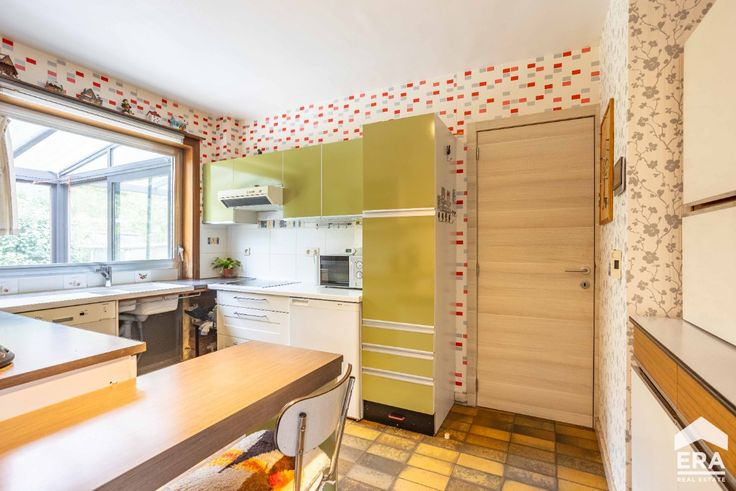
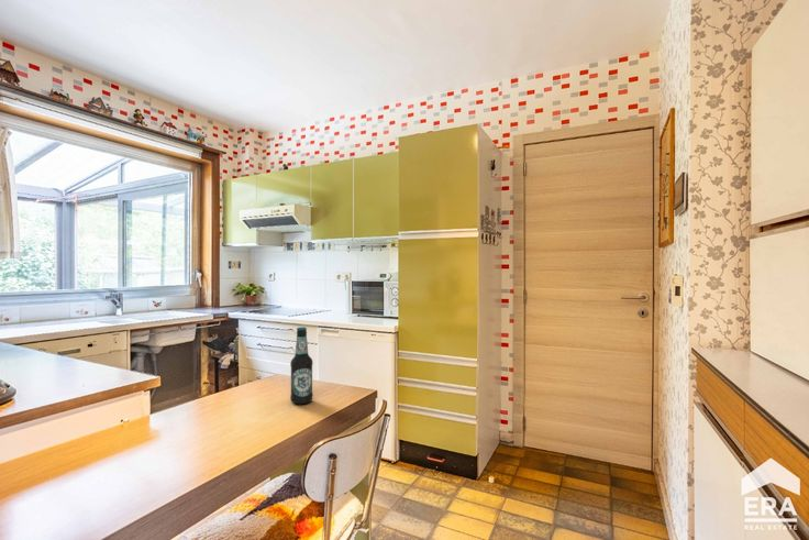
+ bottle (301, 364)
